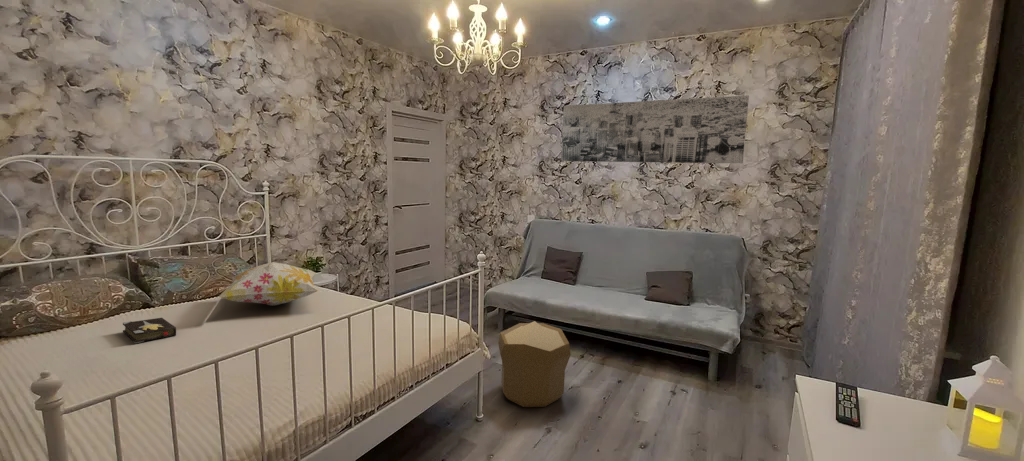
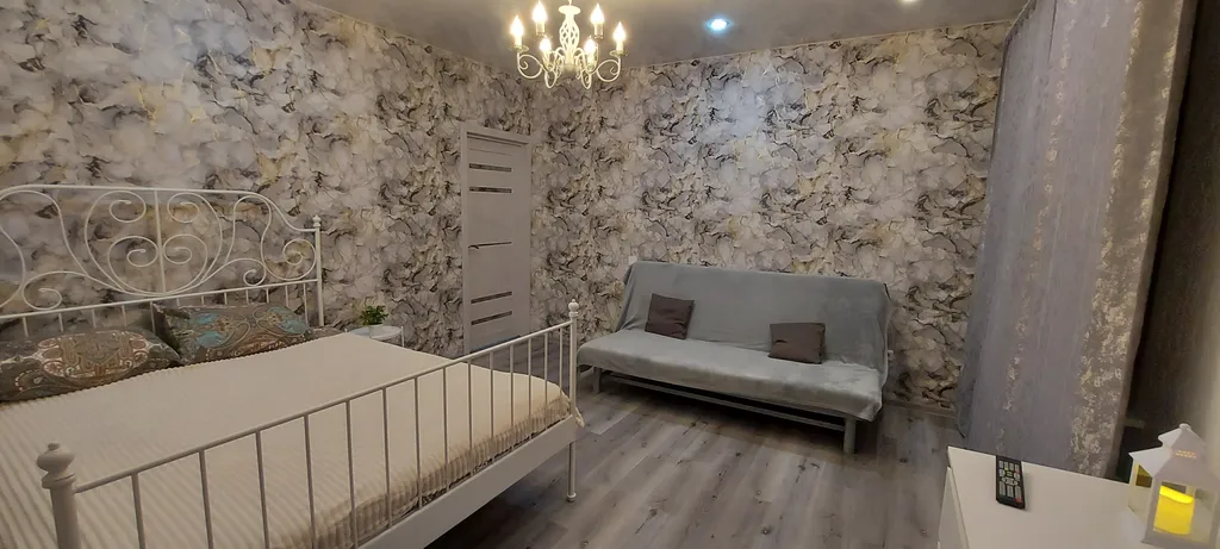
- pouf (533, 358)
- hardback book (149, 328)
- decorative pillow (272, 283)
- wall art (645, 132)
